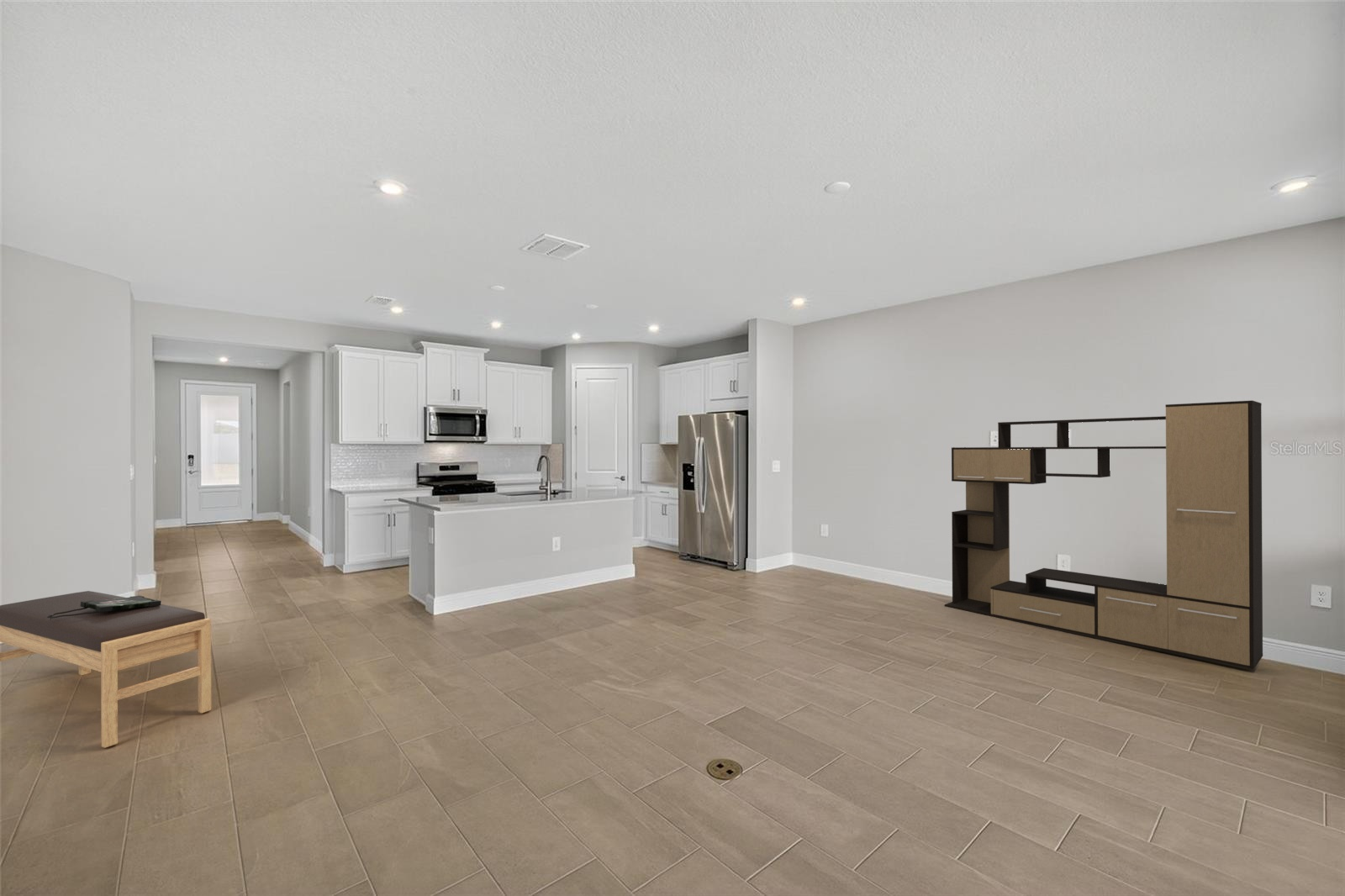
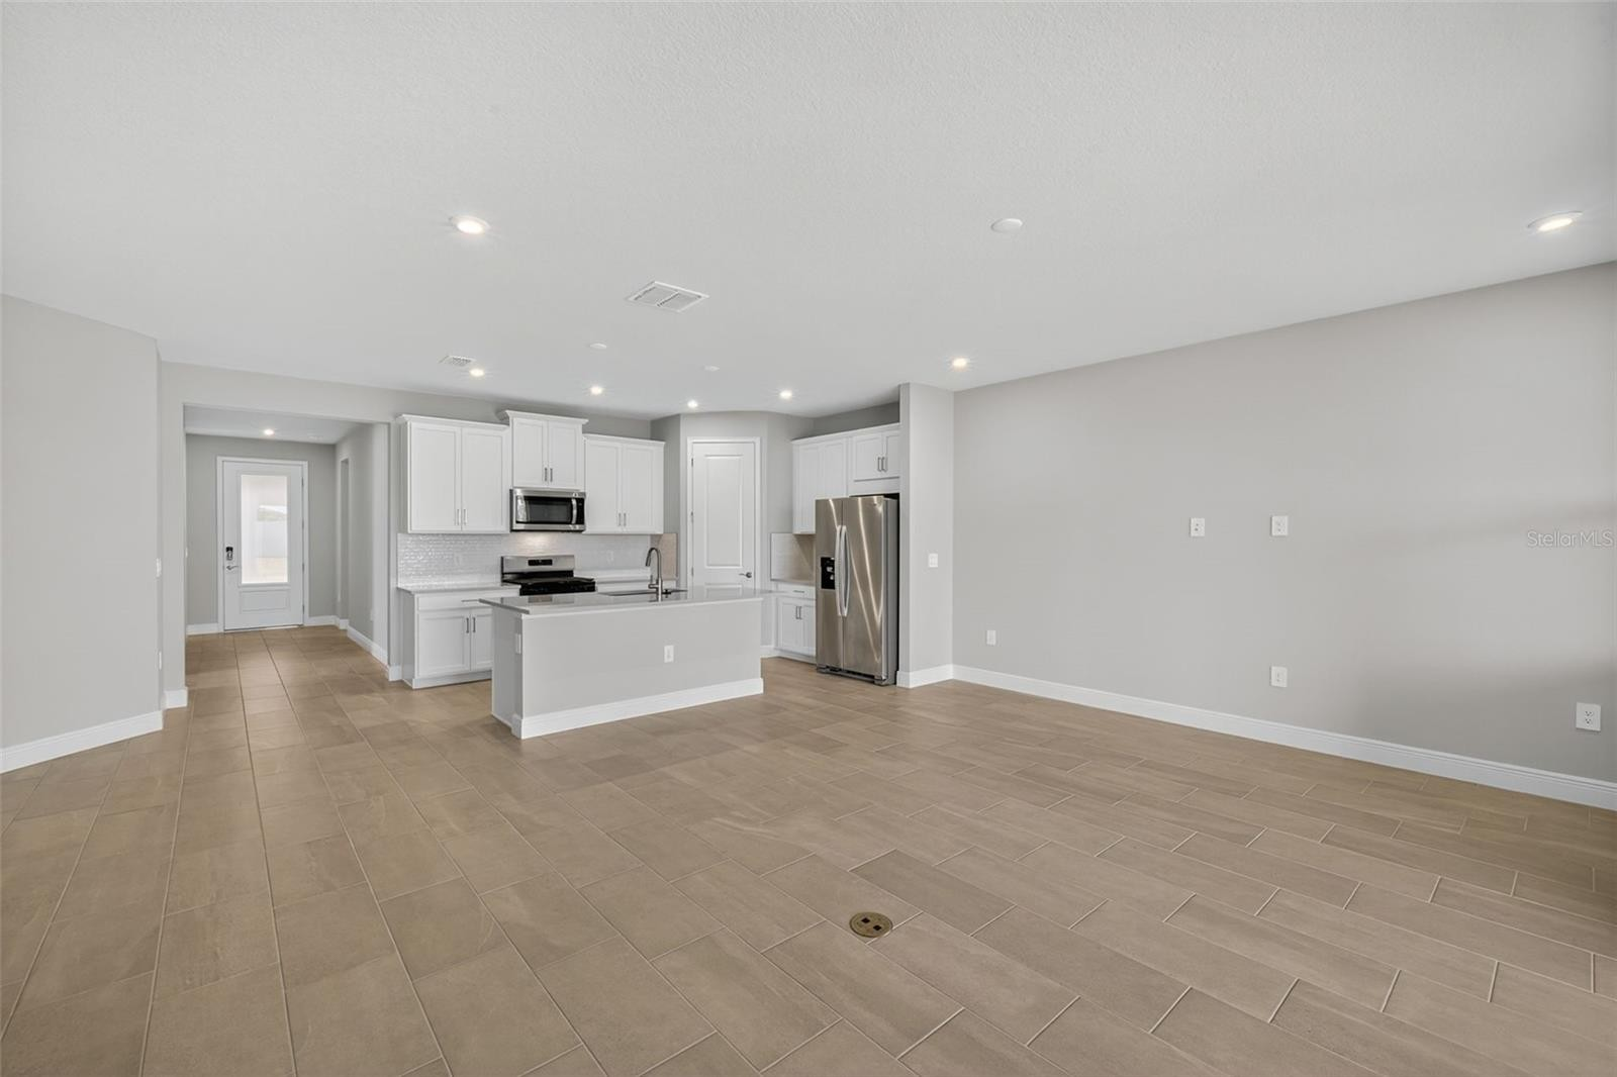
- photo frame (102, 607)
- bench (95, 656)
- media console (1080, 477)
